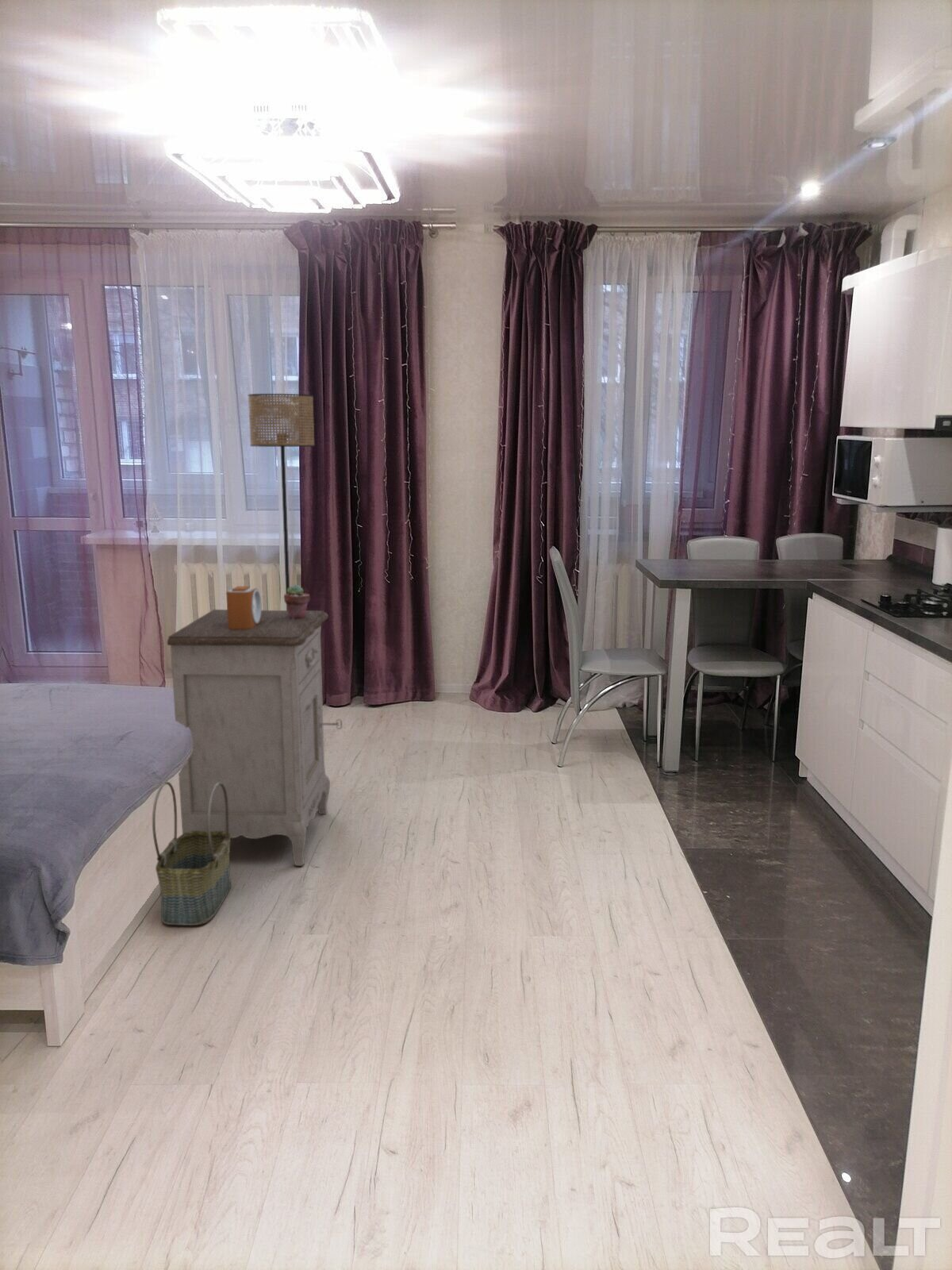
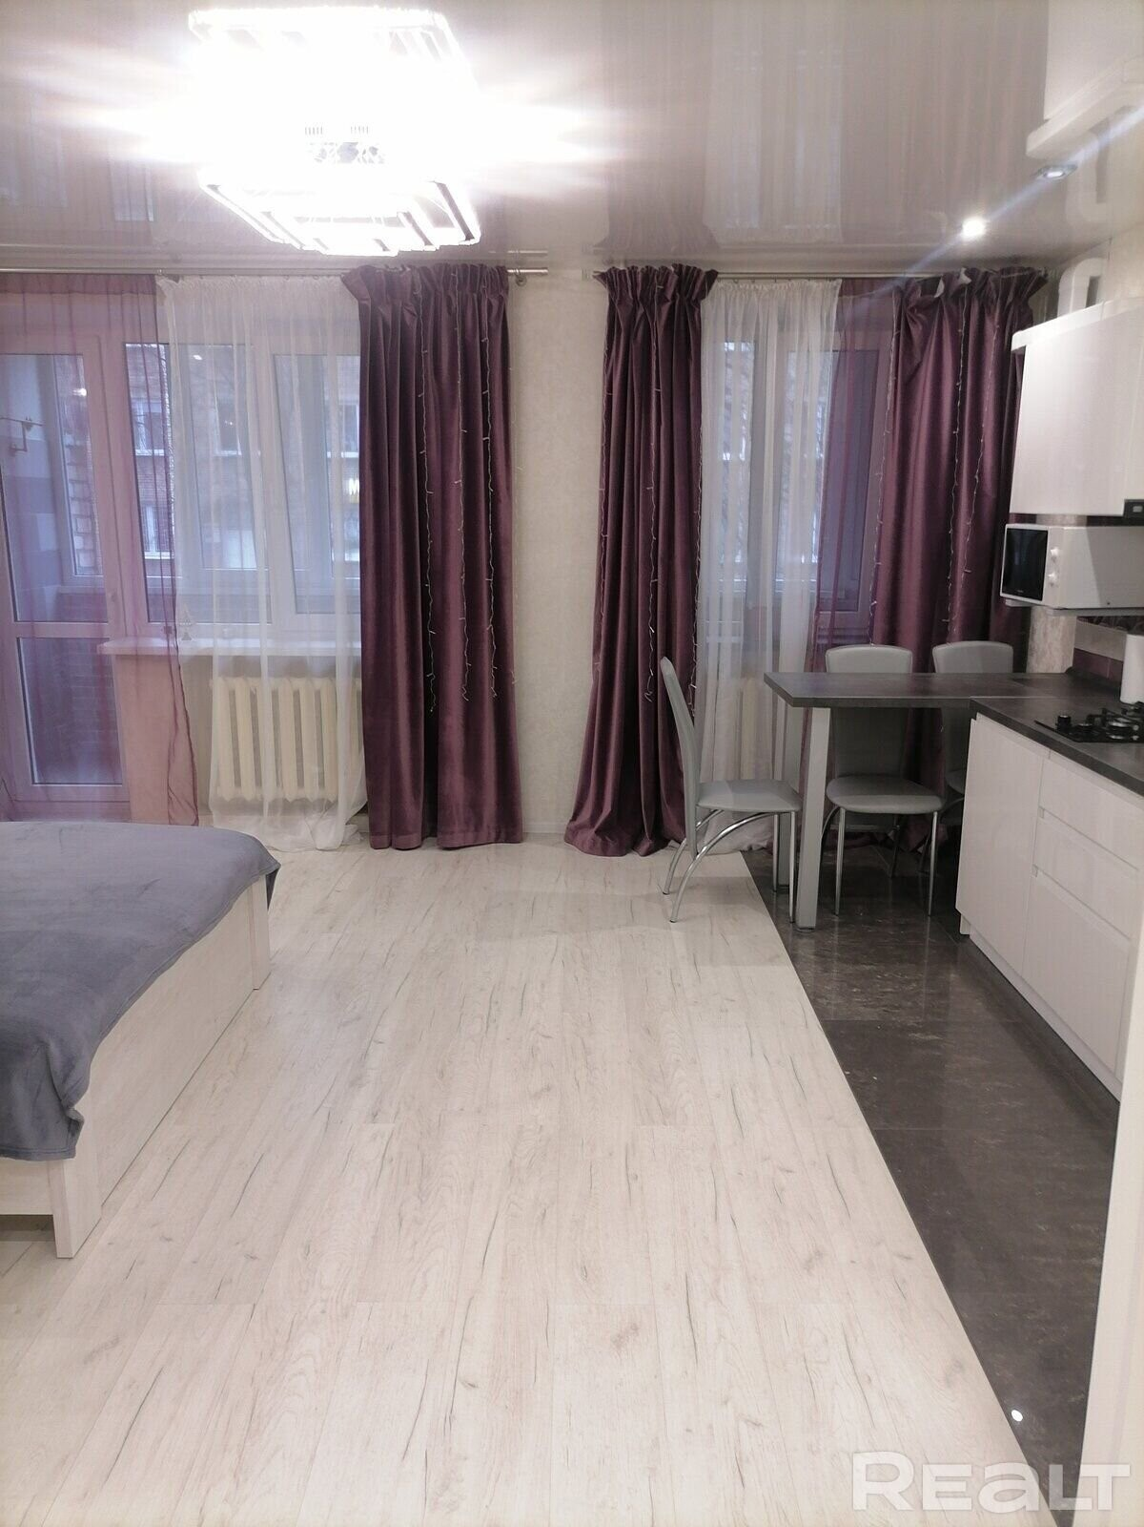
- alarm clock (244, 605)
- basket (194, 844)
- floor lamp (286, 558)
- potted succulent (297, 600)
- nightstand (267, 732)
